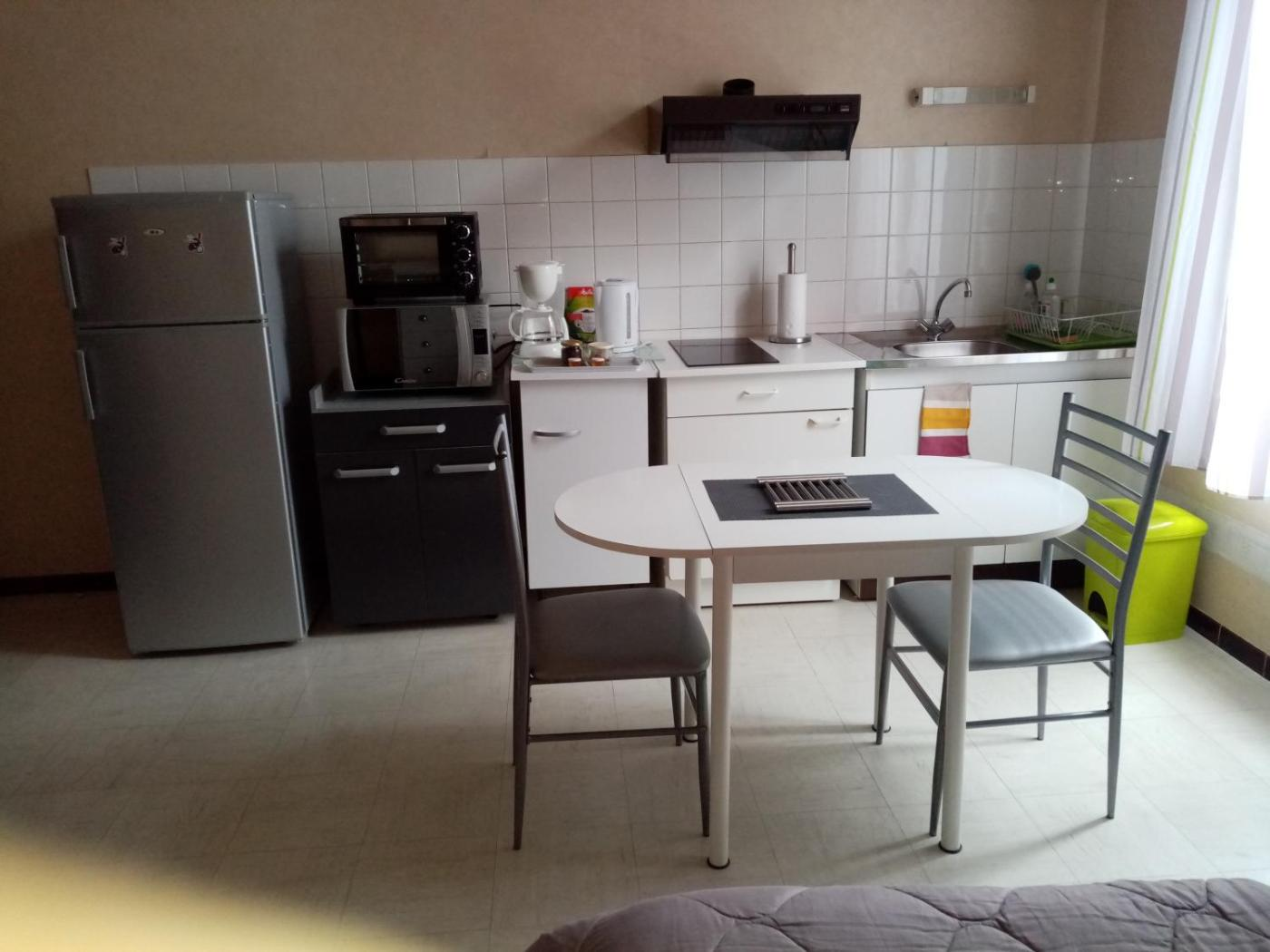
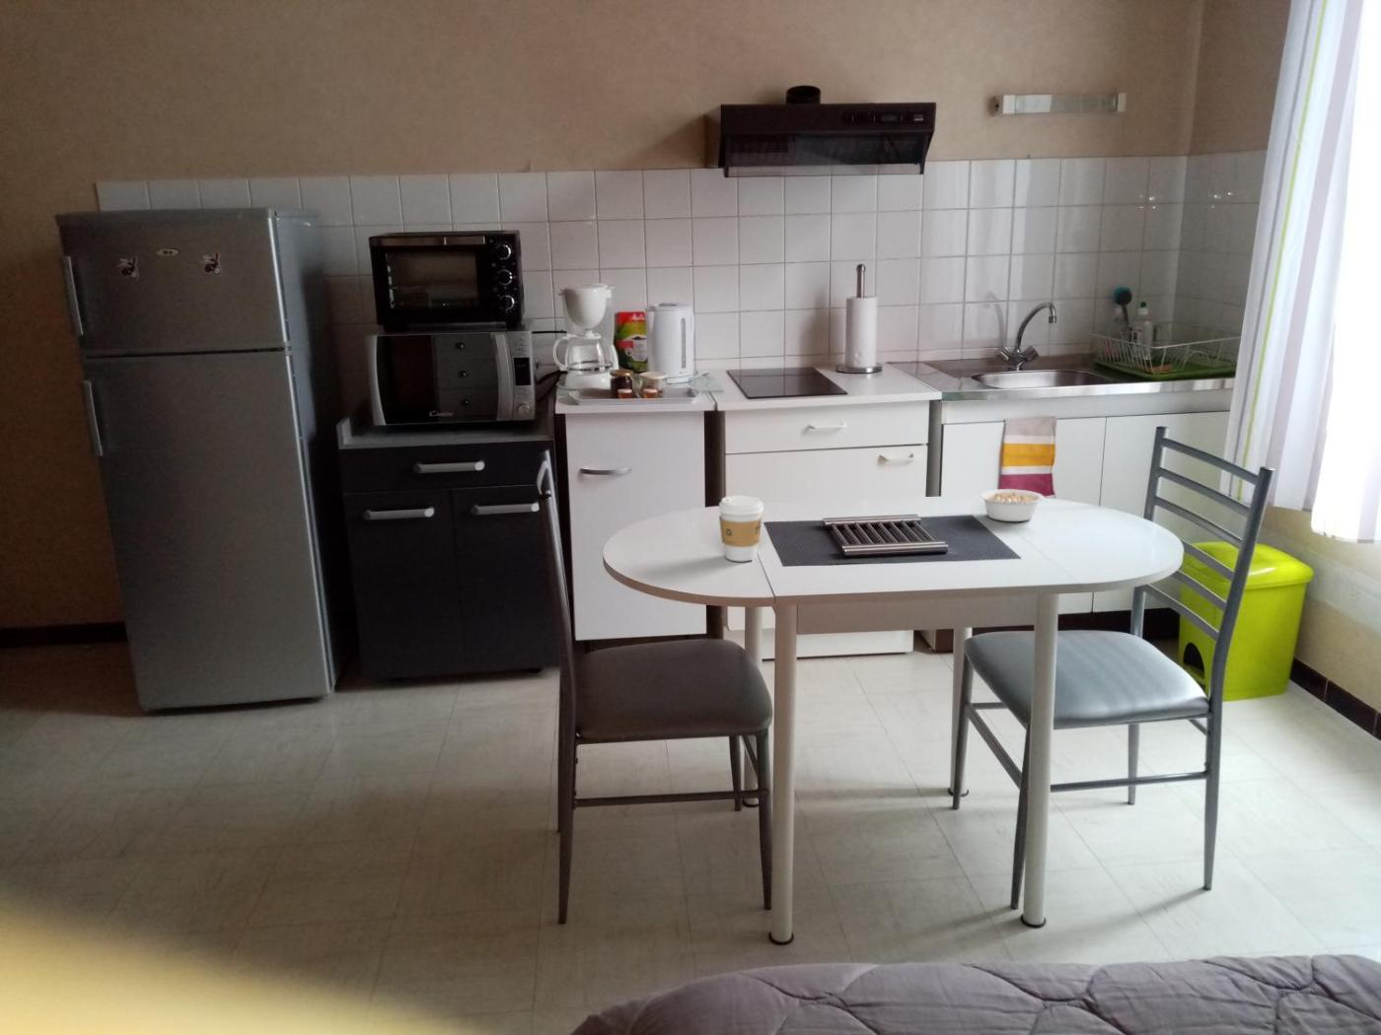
+ legume (1013, 503)
+ coffee cup (741, 527)
